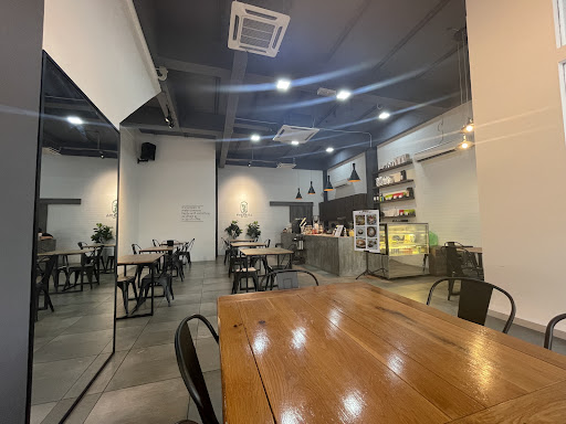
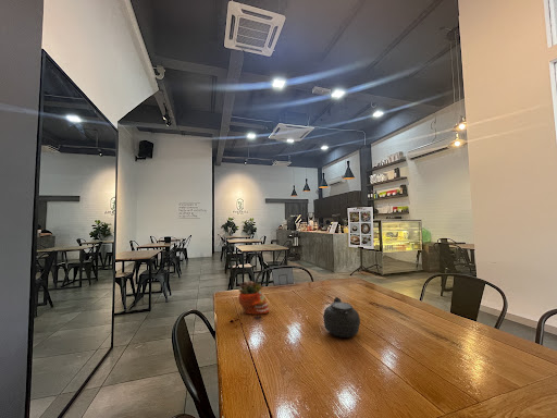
+ teapot (341, 317)
+ succulent planter (253, 295)
